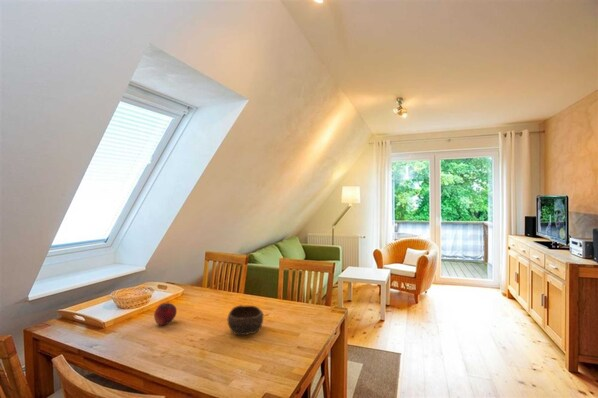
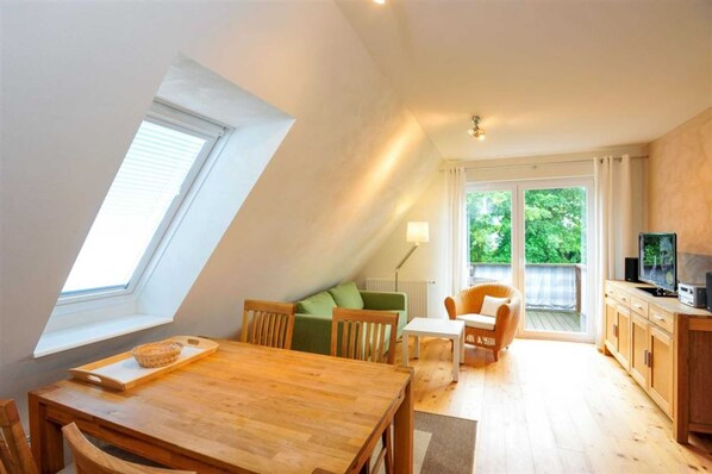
- fruit (165, 313)
- bowl (245, 320)
